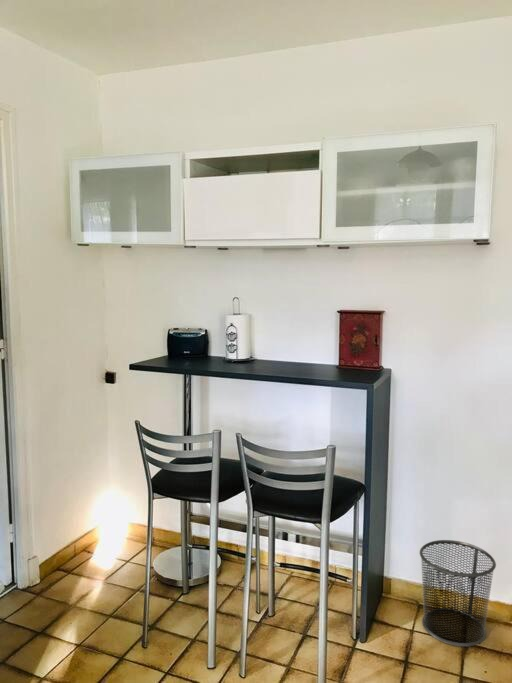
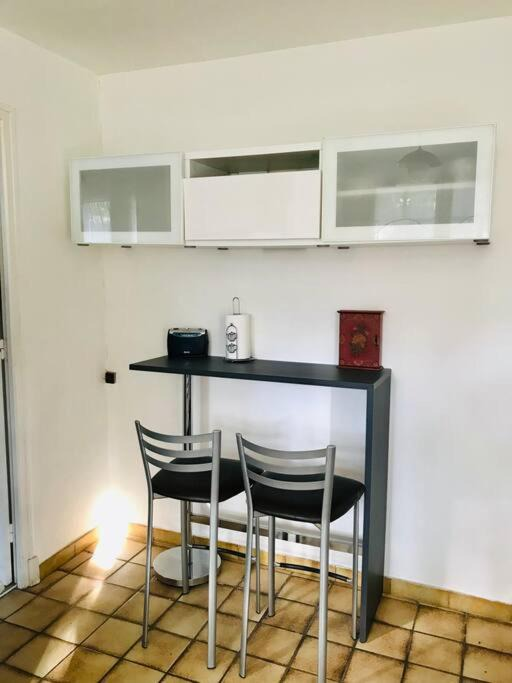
- waste bin (455, 591)
